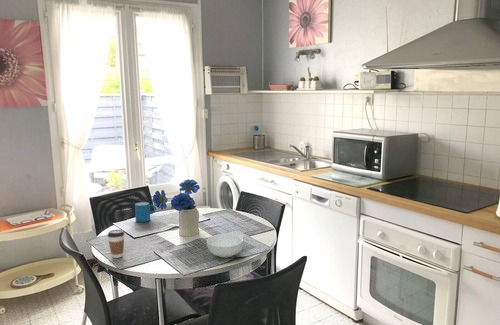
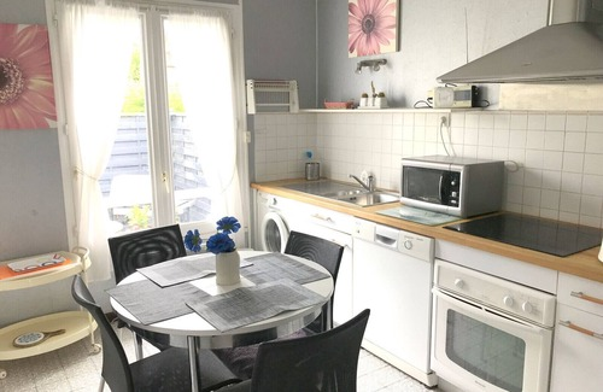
- coffee cup (116, 243)
- cereal bowl (225, 247)
- mug (146, 211)
